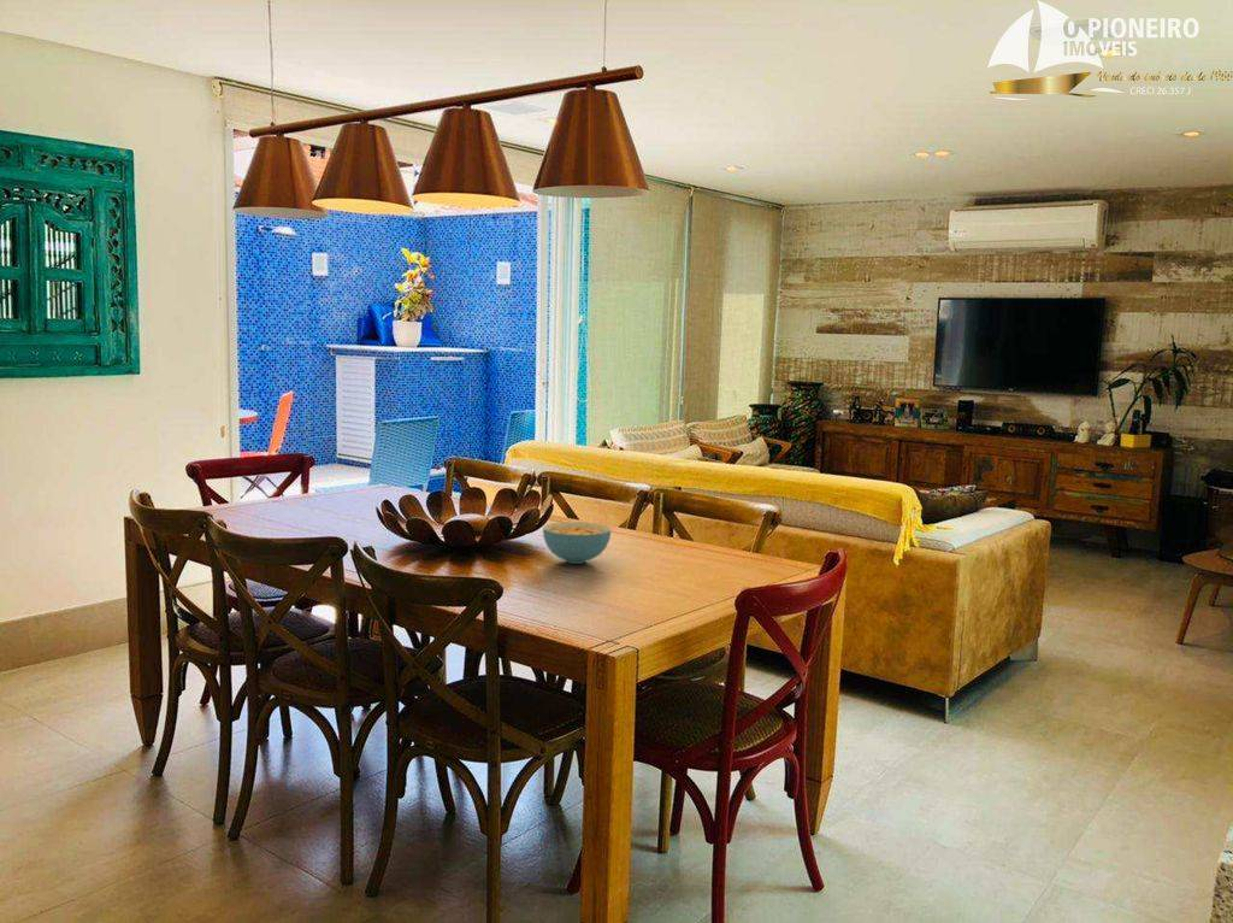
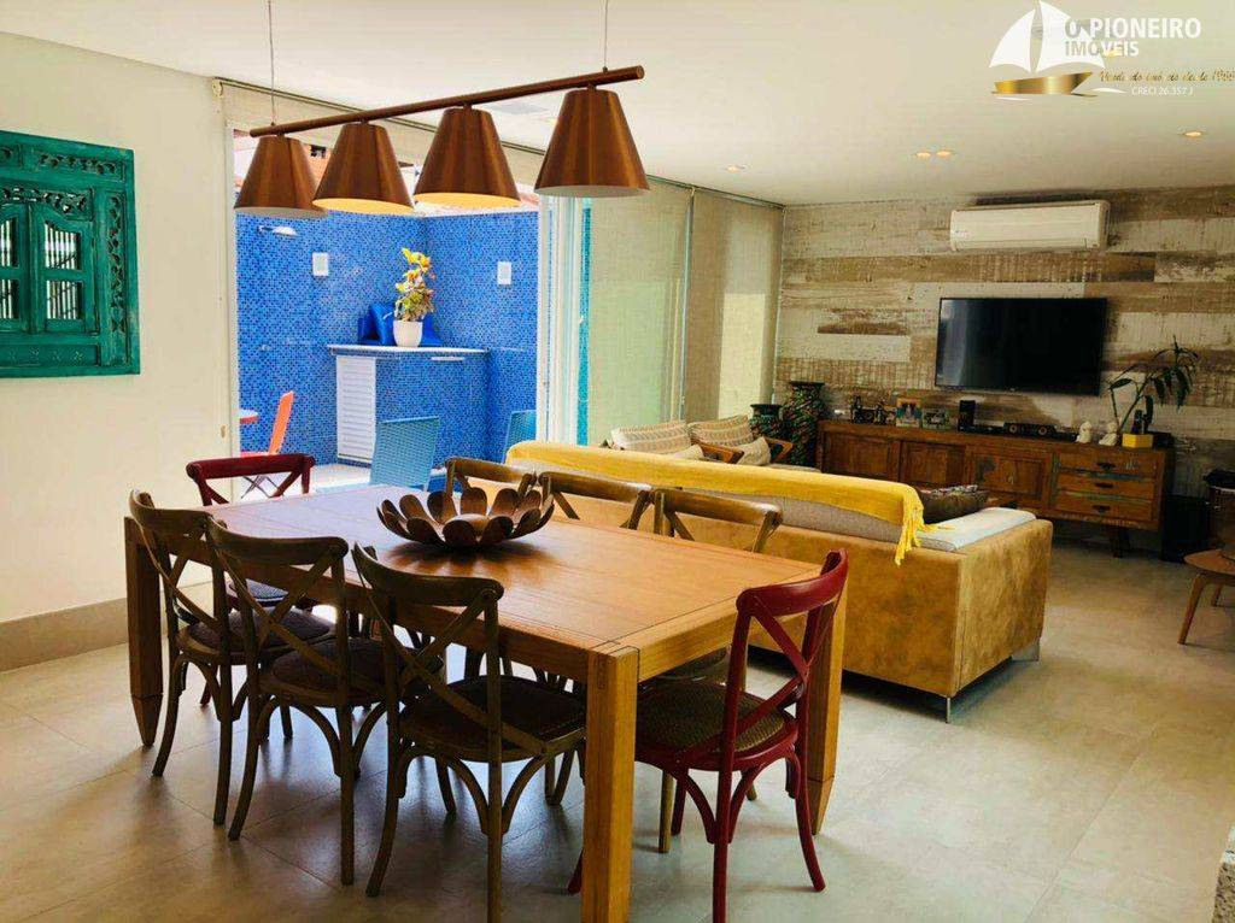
- cereal bowl (576, 545)
